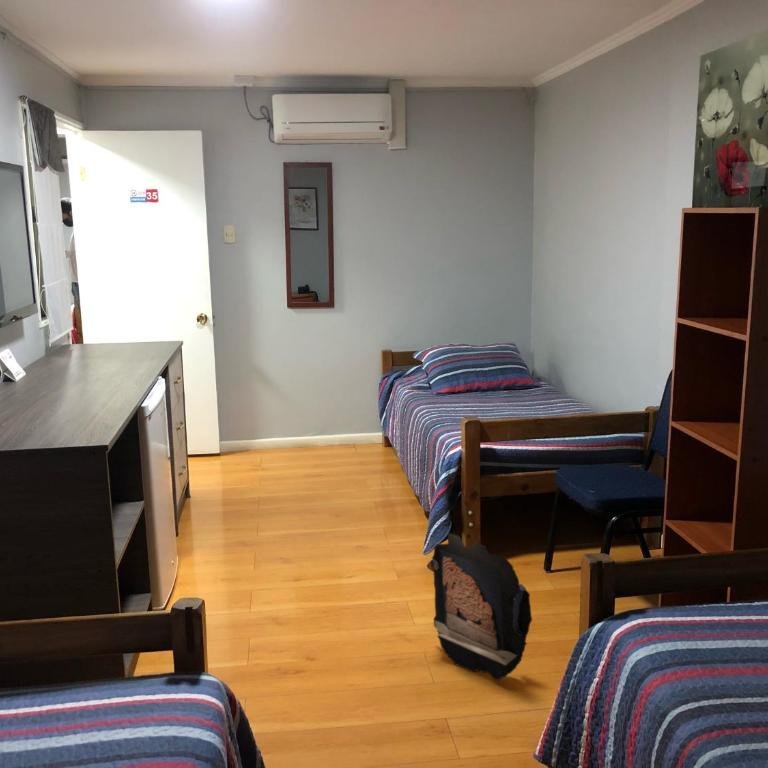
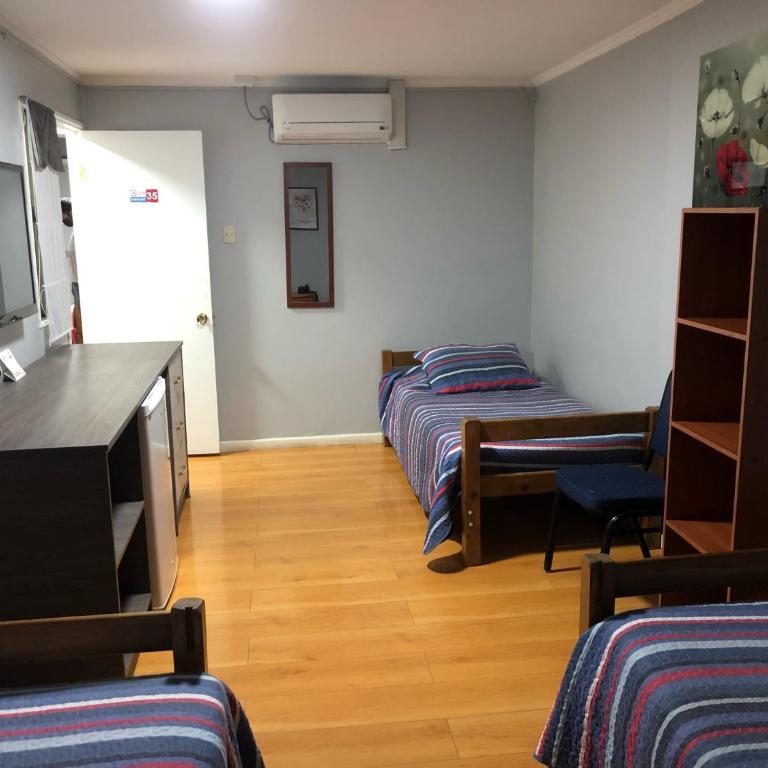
- backpack (475, 601)
